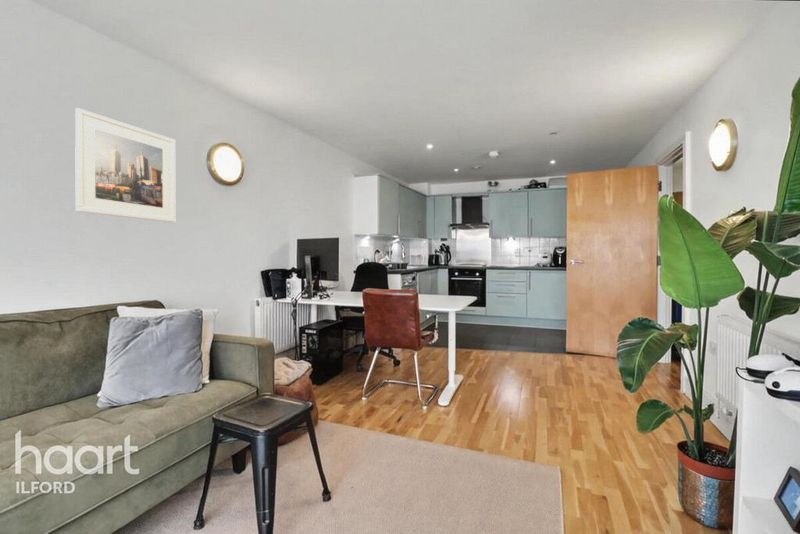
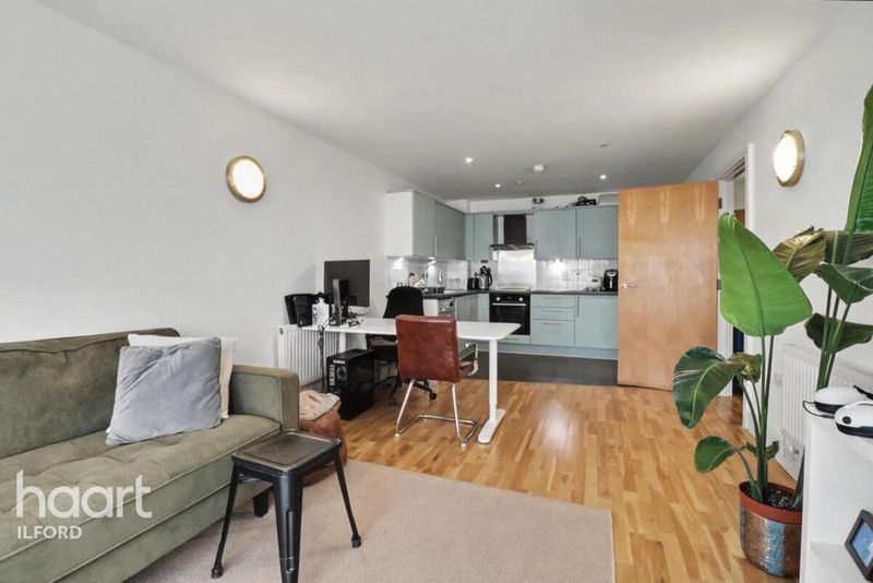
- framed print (130, 171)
